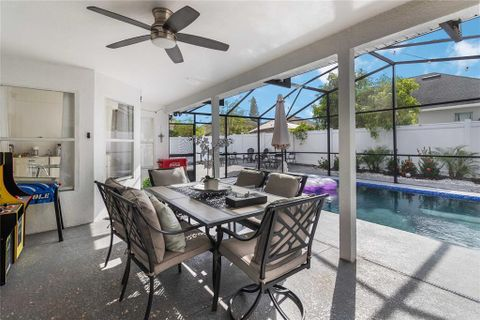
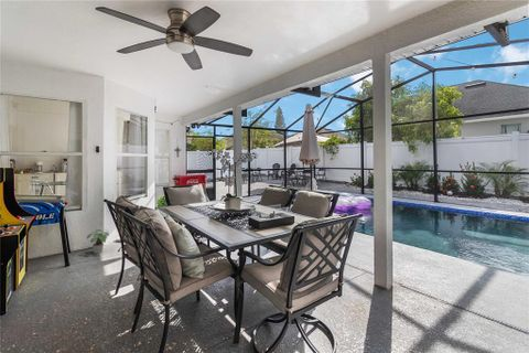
+ potted plant (98, 240)
